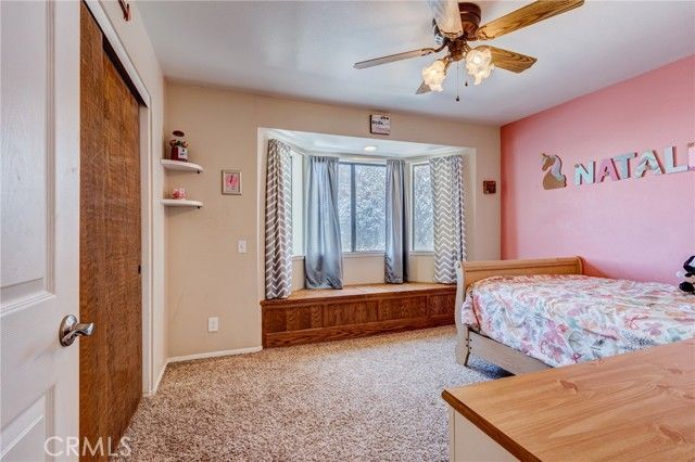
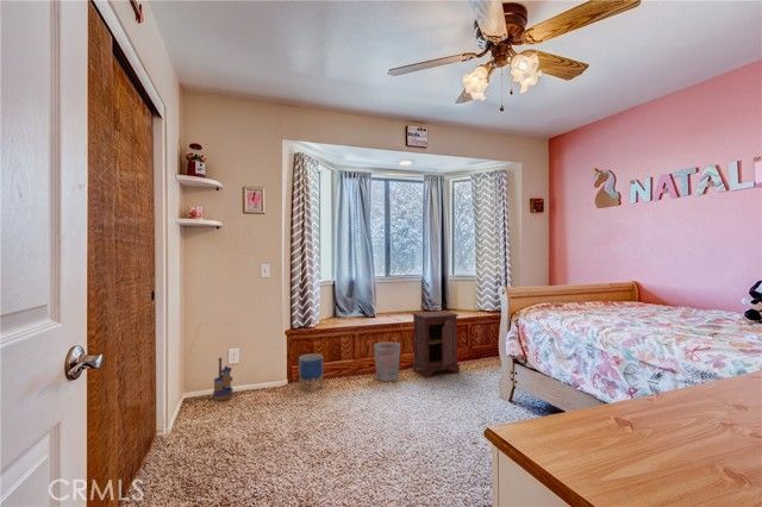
+ toy house (223, 377)
+ planter (311, 373)
+ wastebasket (386, 361)
+ nightstand (439, 344)
